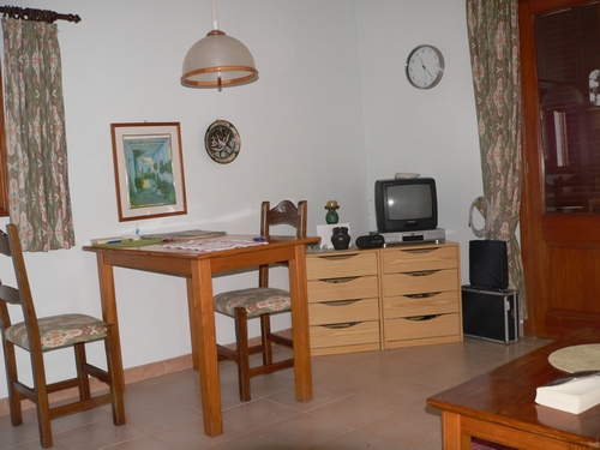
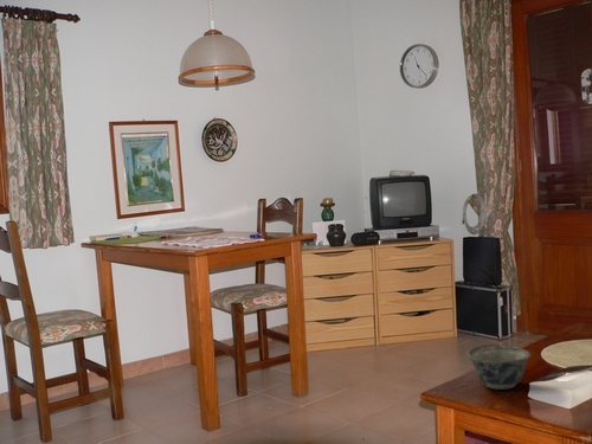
+ bowl (498, 368)
